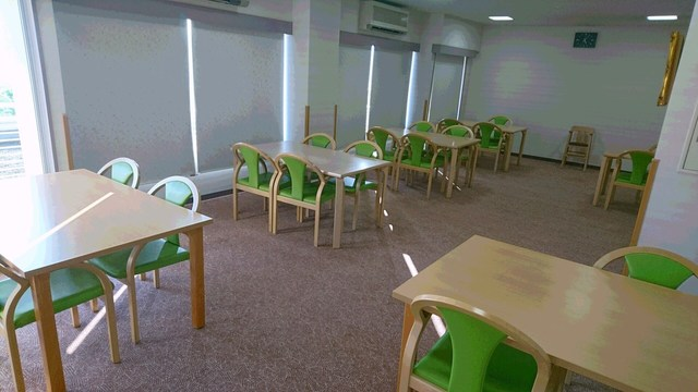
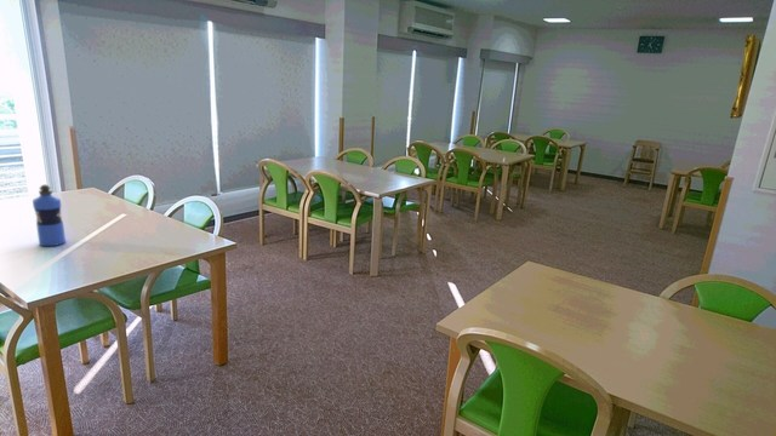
+ water bottle (48, 214)
